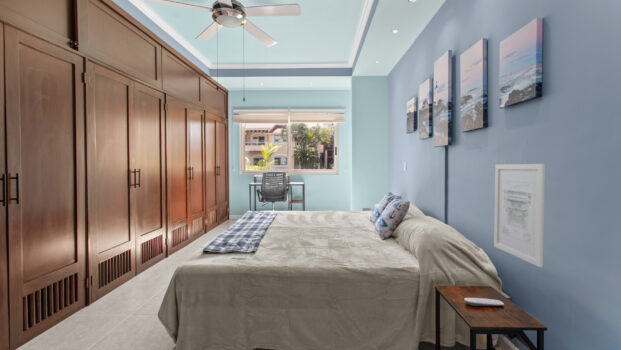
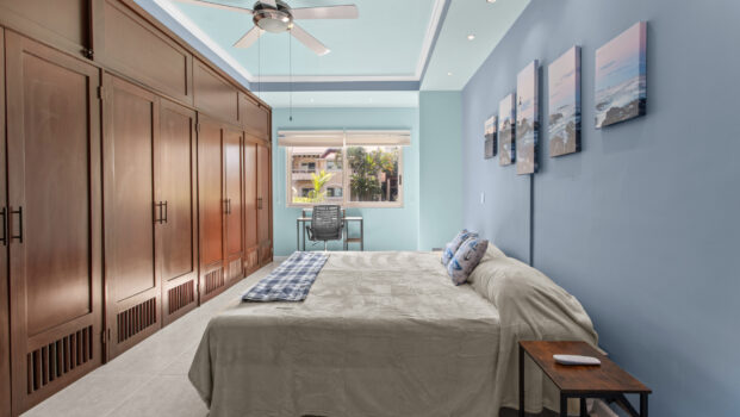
- wall art (516, 210)
